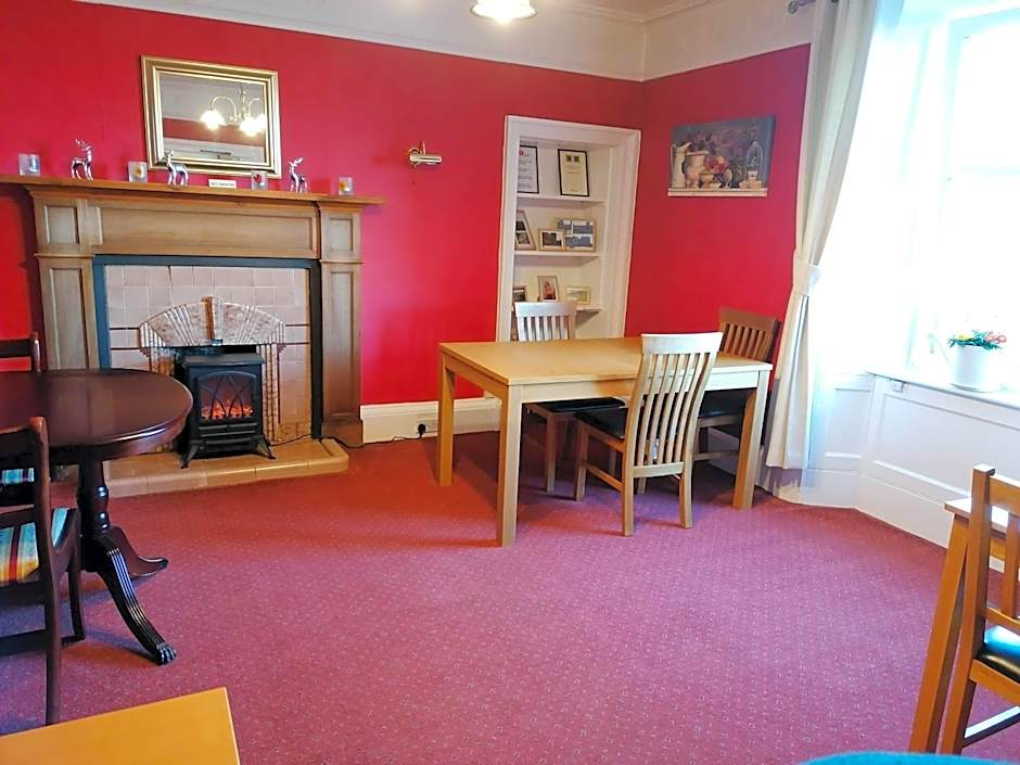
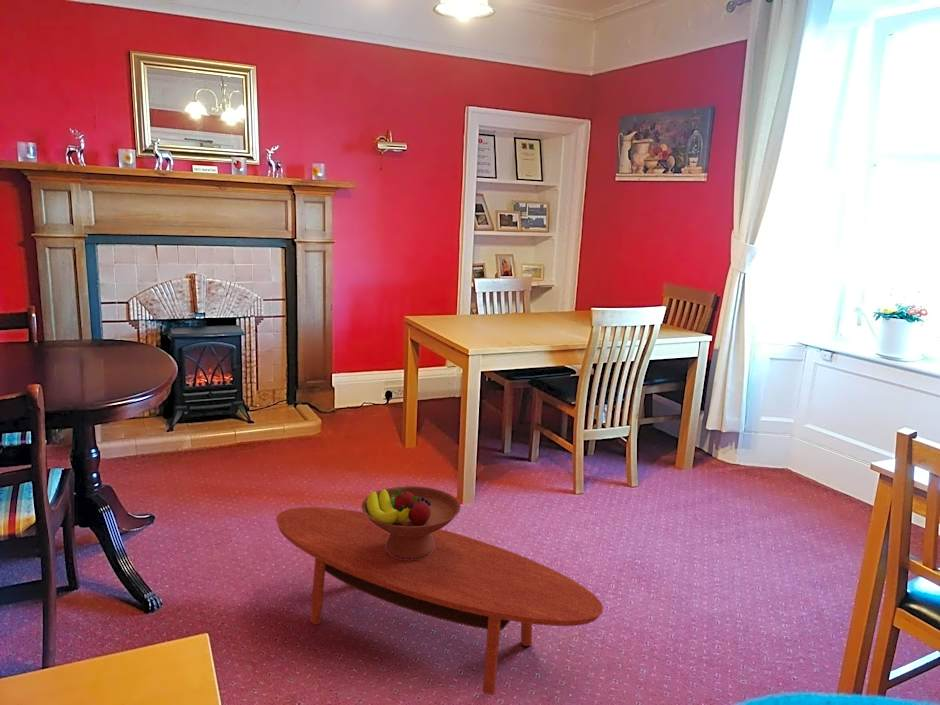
+ coffee table (420, 594)
+ fruit bowl (411, 518)
